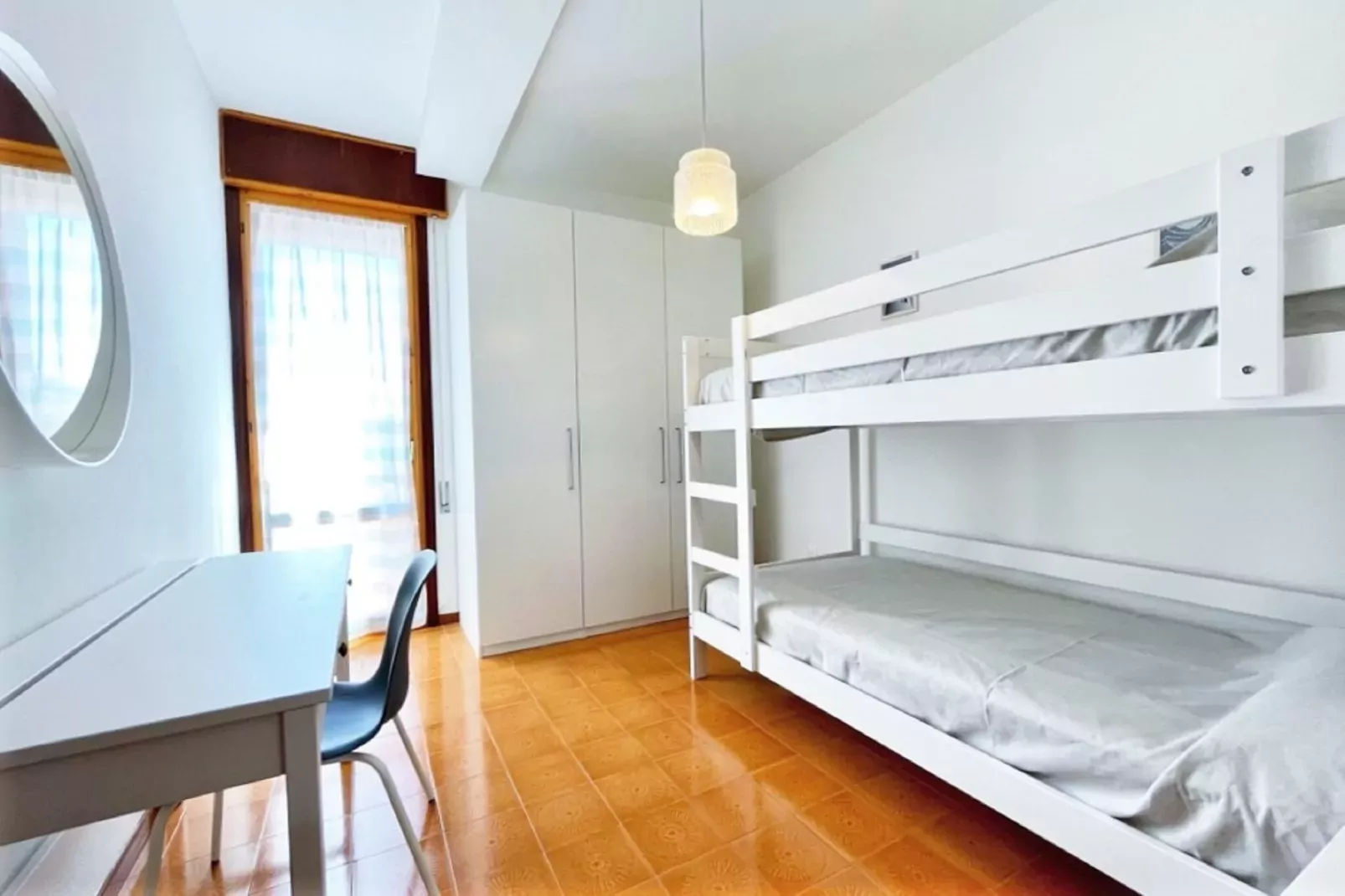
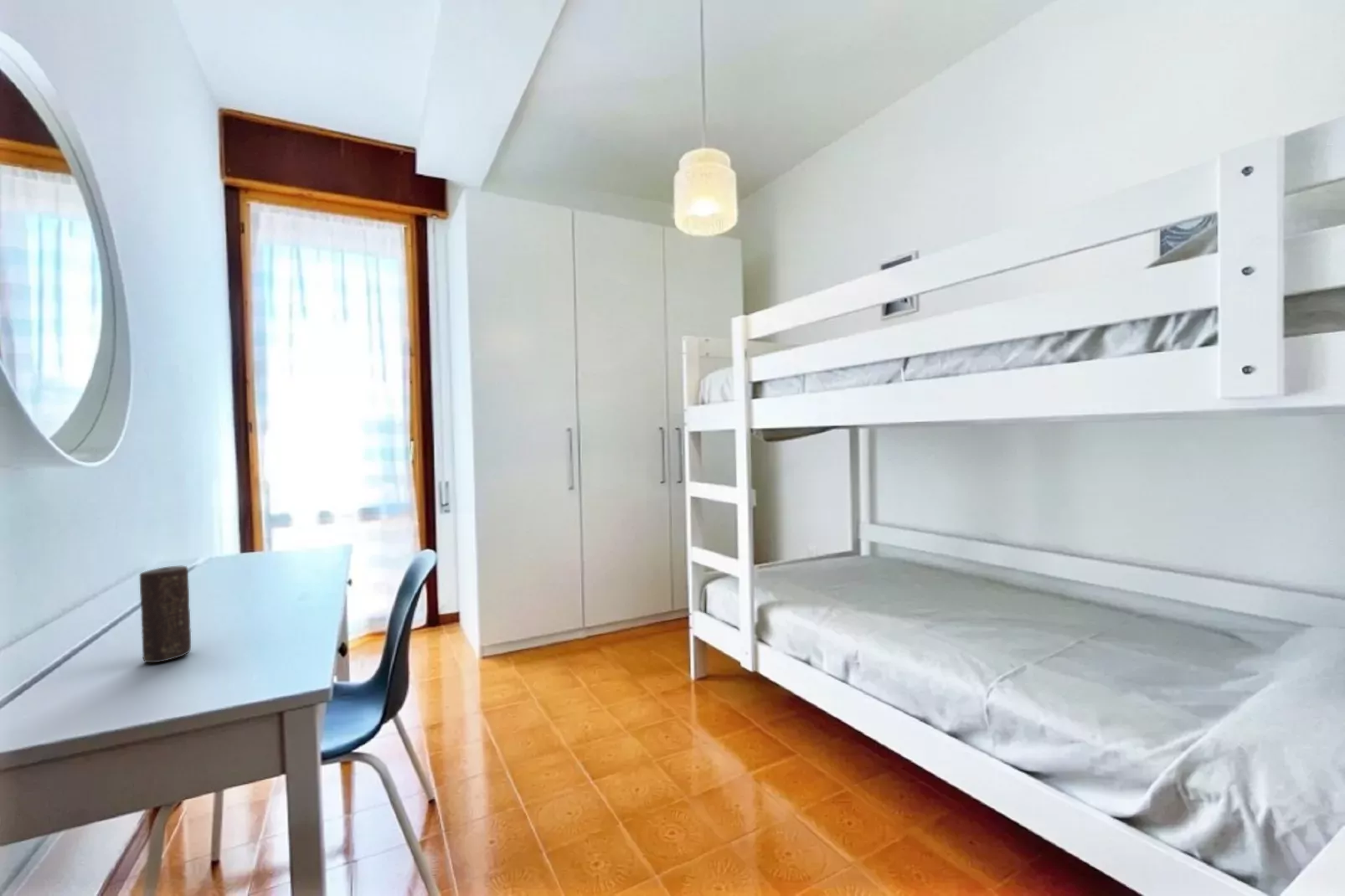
+ candle (166, 612)
